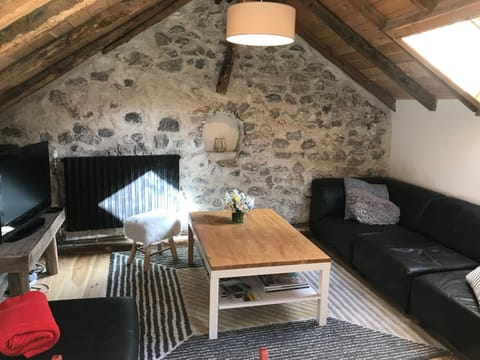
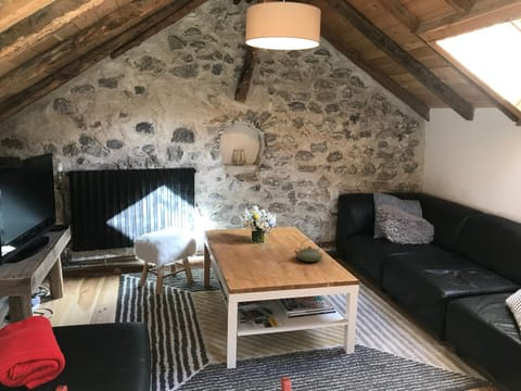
+ teapot (307, 249)
